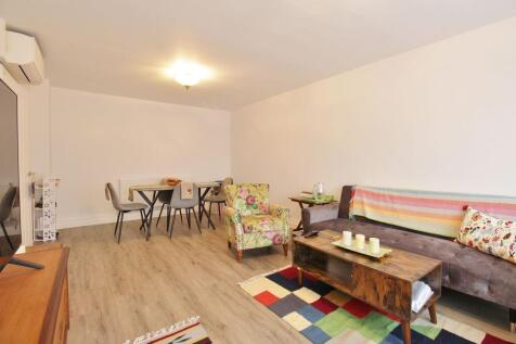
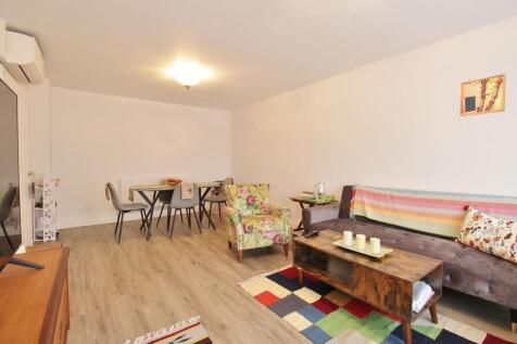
+ wall art (481, 95)
